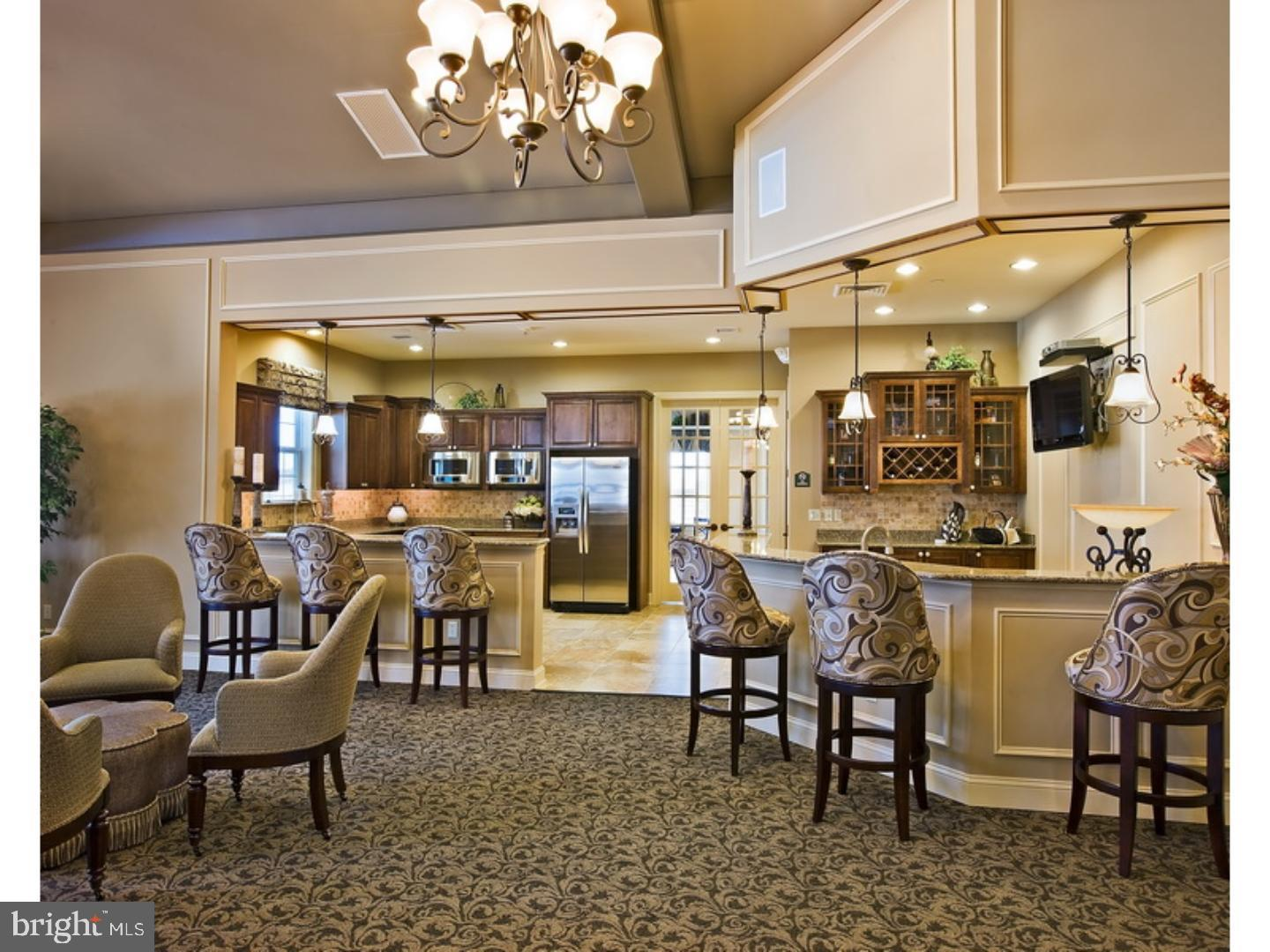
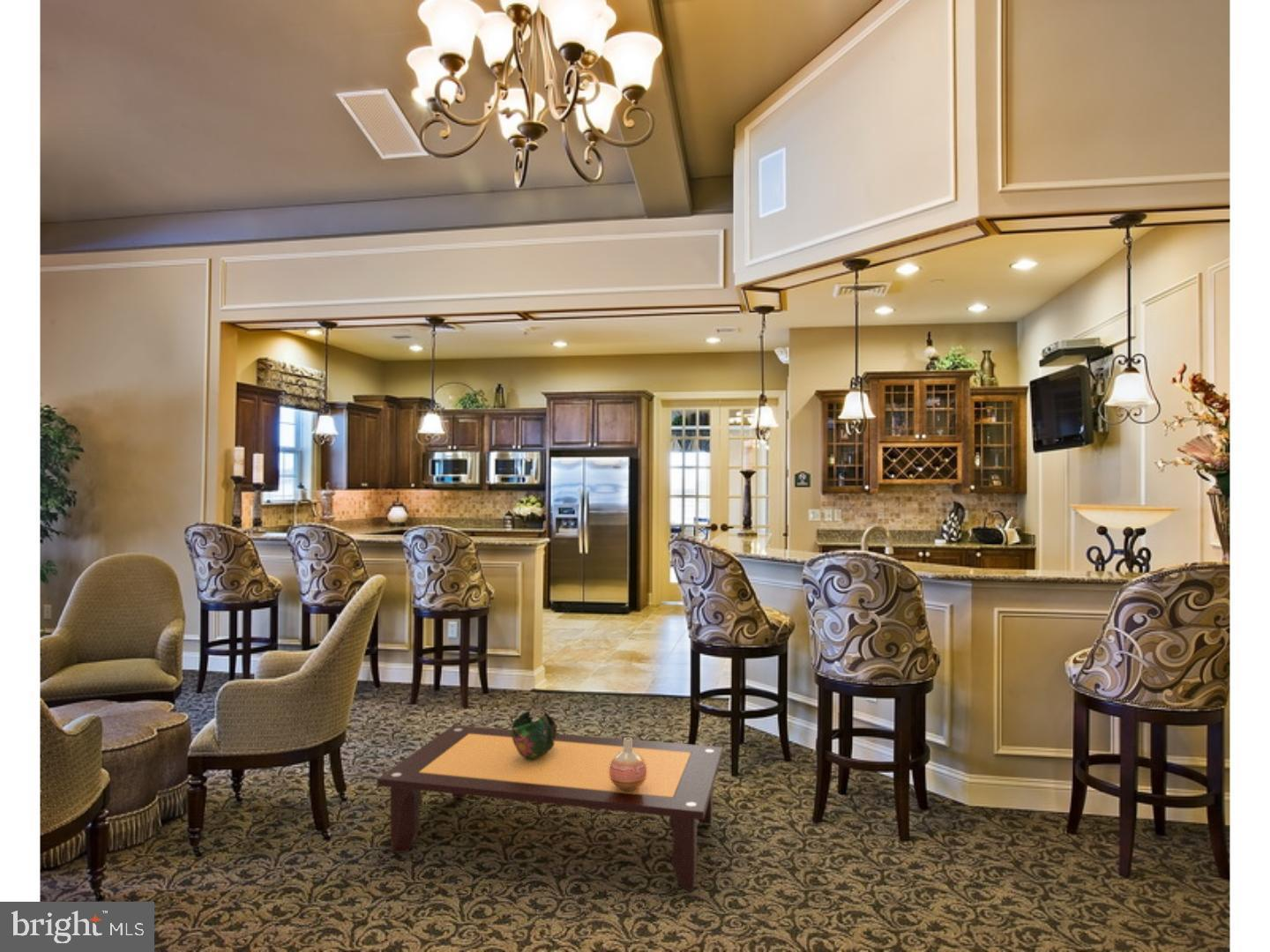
+ coffee table (559, 799)
+ vase (628, 762)
+ decorative bowl (534, 733)
